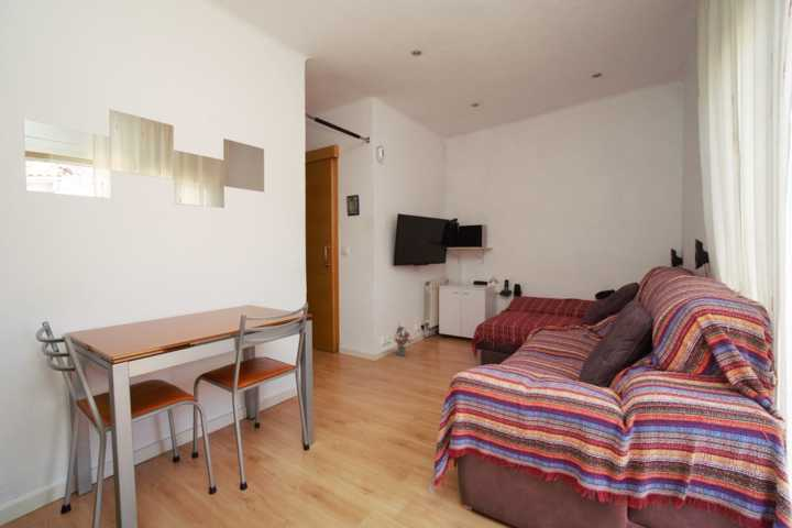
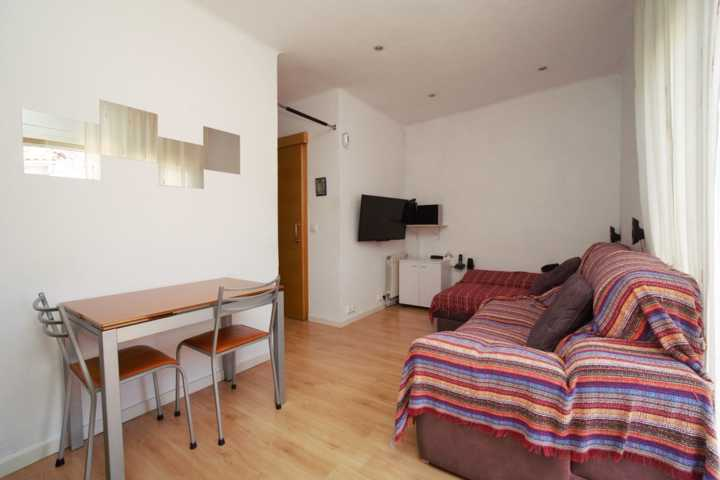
- potted plant (402, 337)
